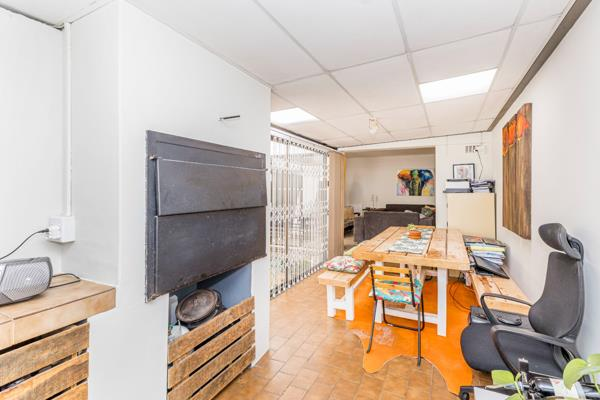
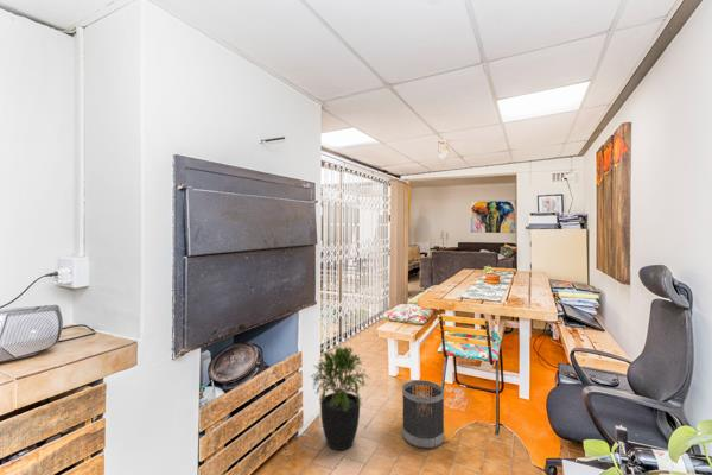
+ potted plant (337, 394)
+ wastebasket (422, 412)
